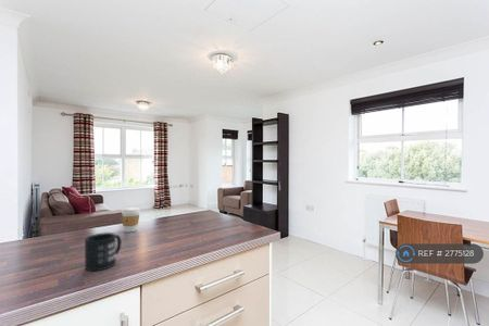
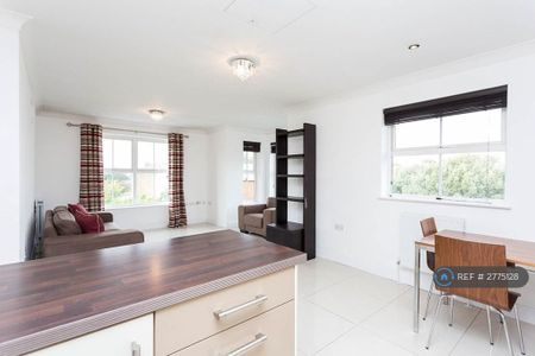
- coffee cup (130, 218)
- mug (105, 248)
